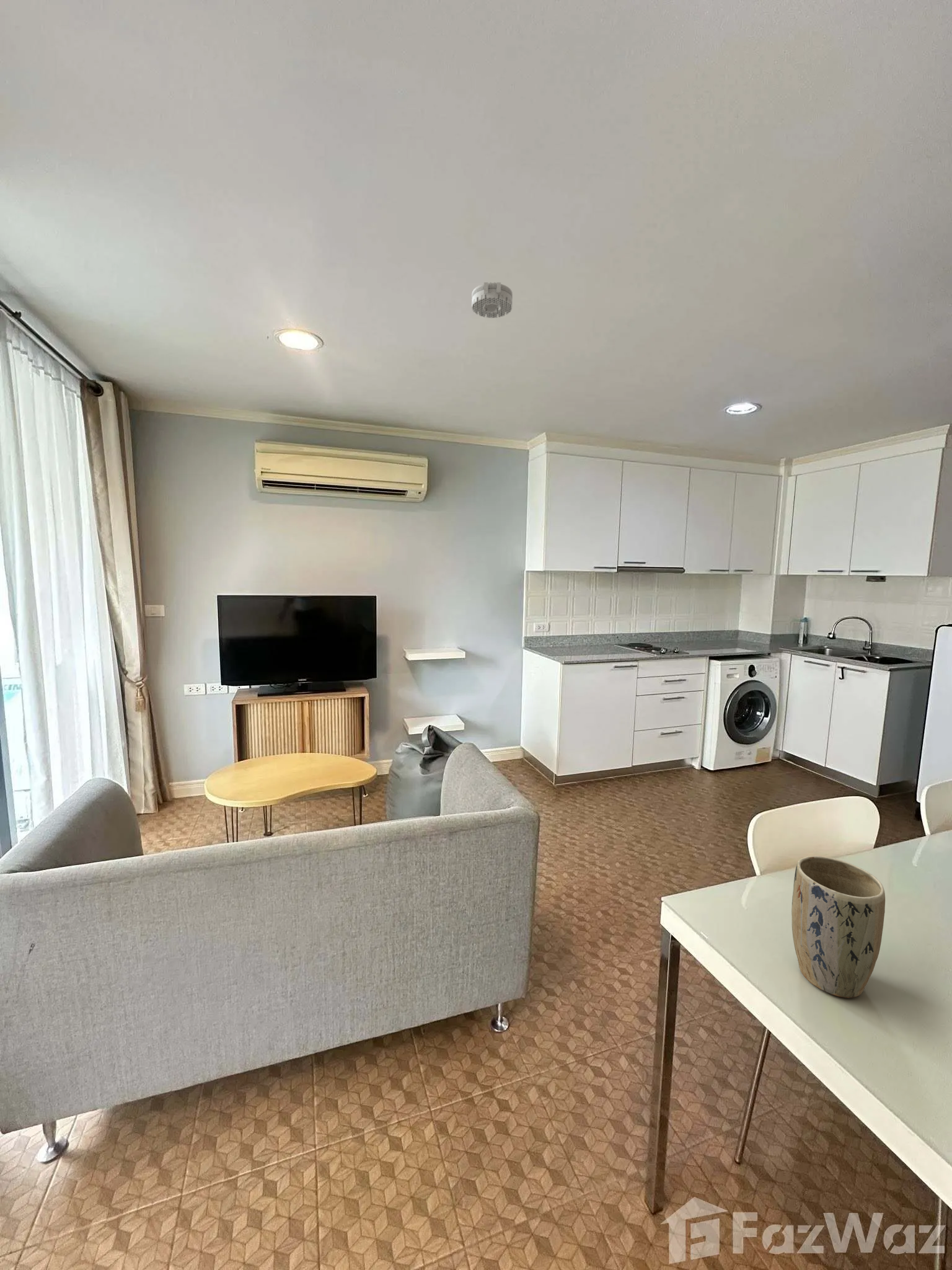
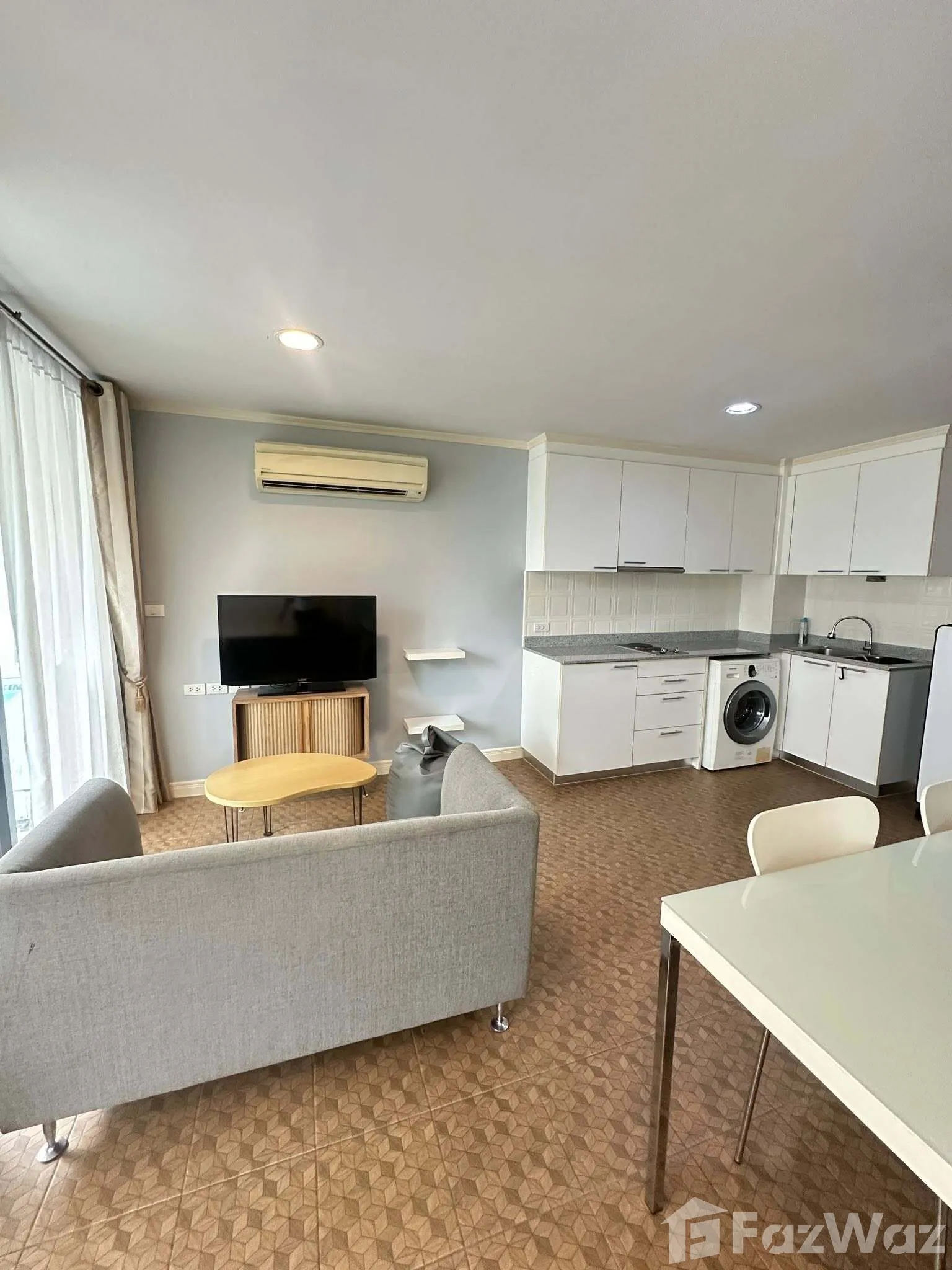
- smoke detector (492, 300)
- plant pot (834, 926)
